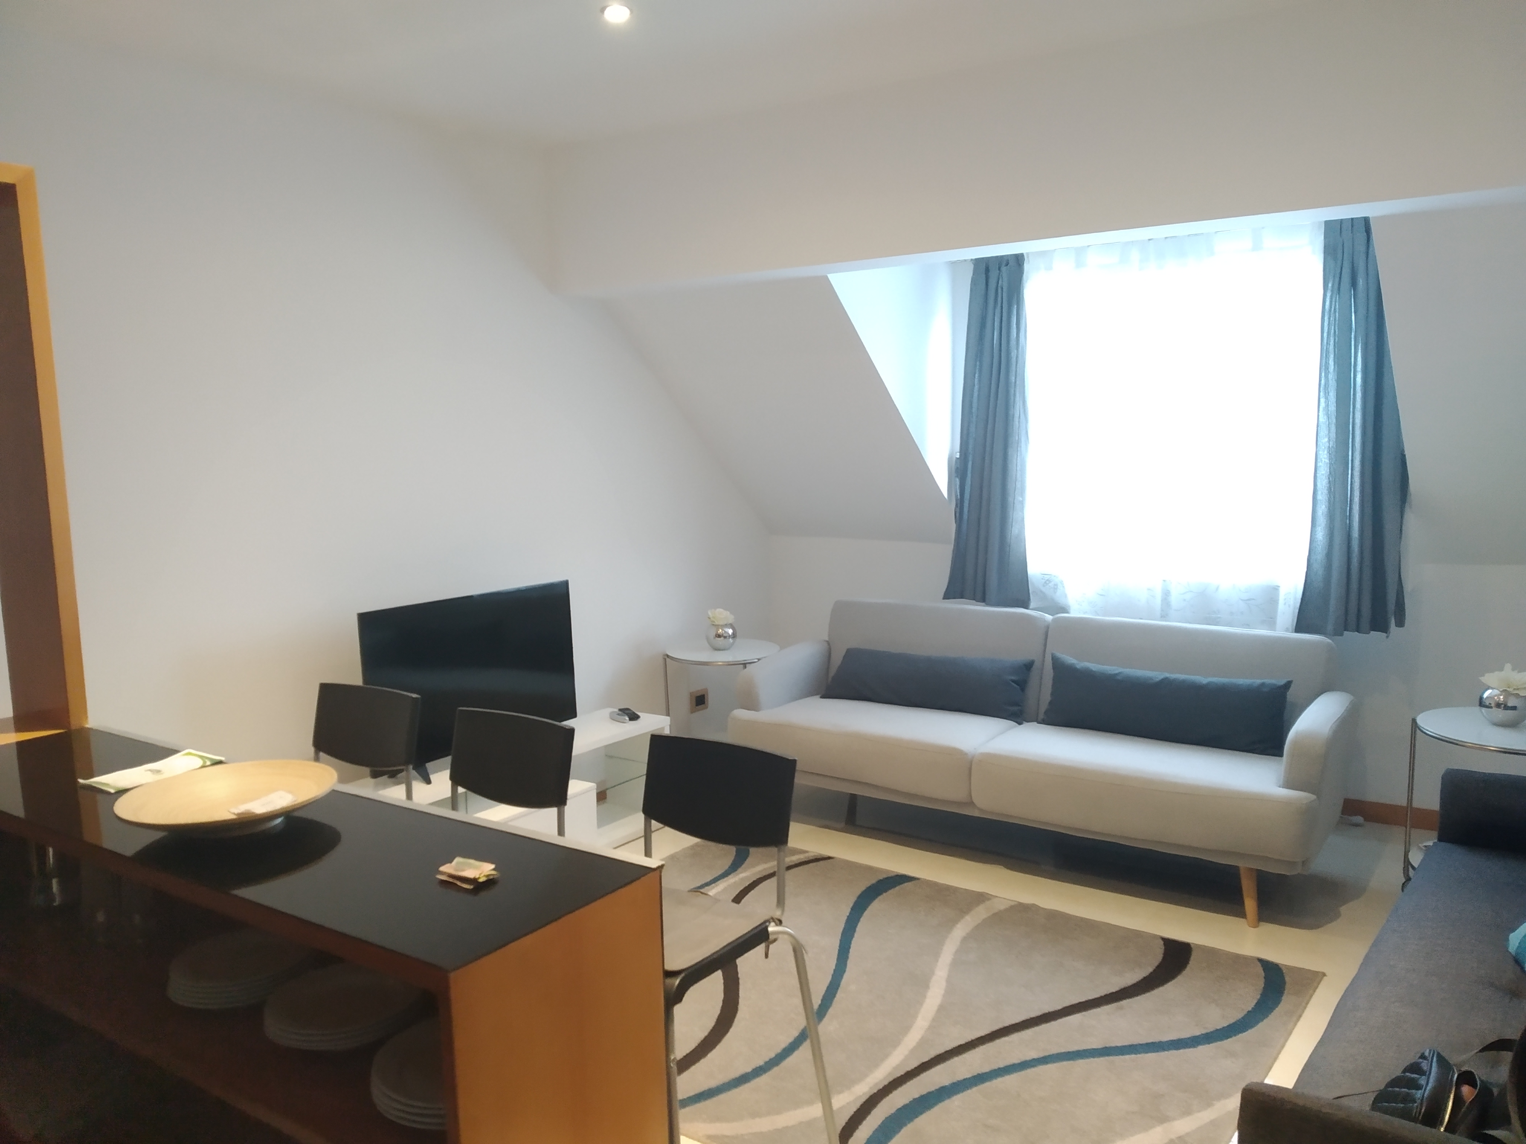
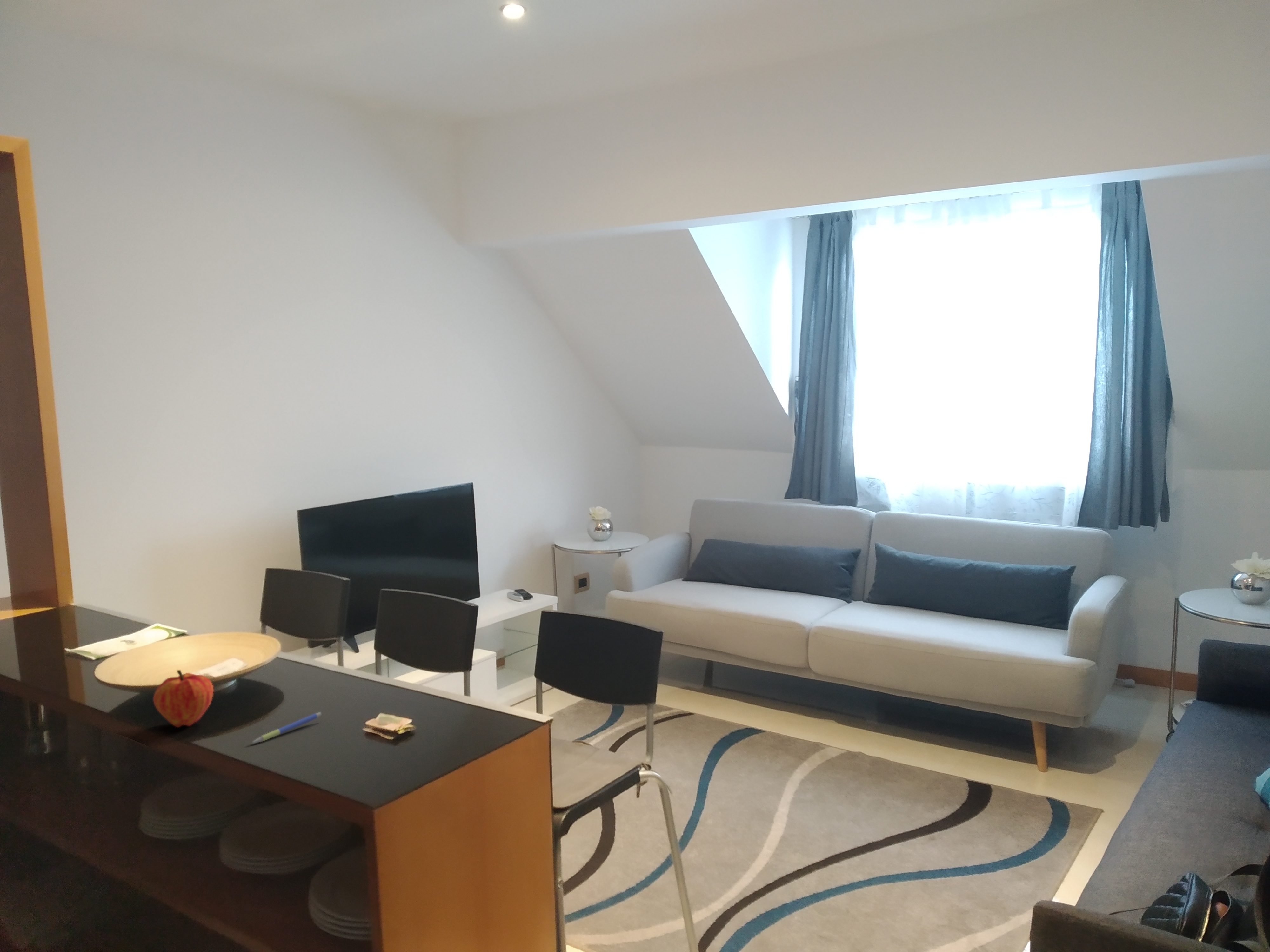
+ fruit (184, 697)
+ pen (287, 728)
